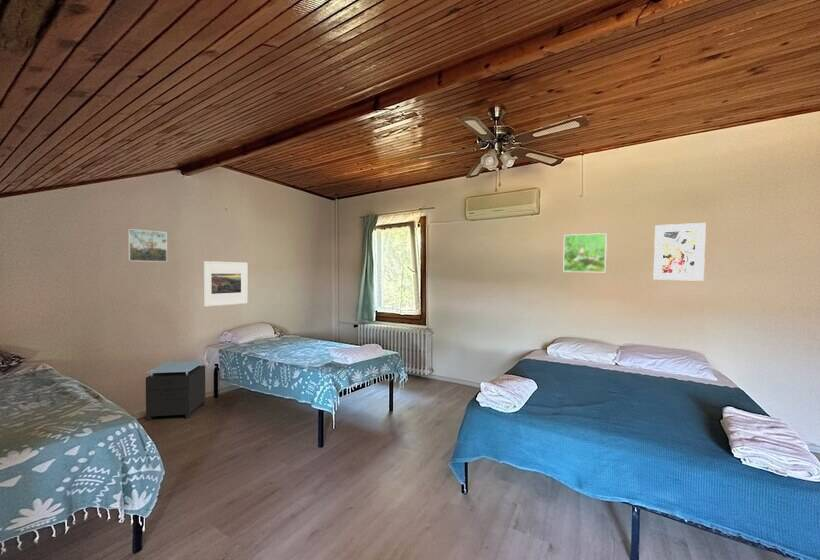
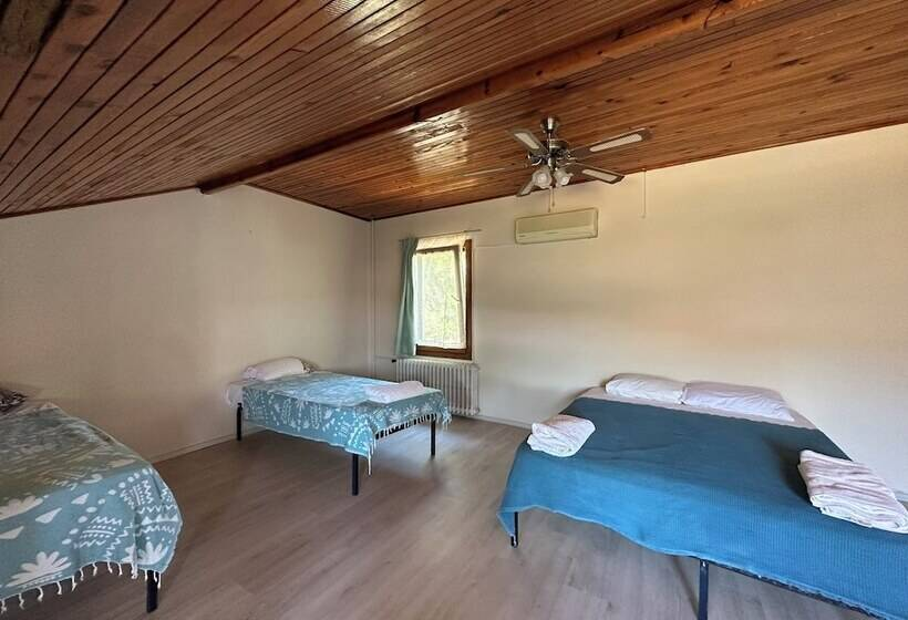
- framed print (678, 252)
- nightstand (177, 389)
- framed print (226, 283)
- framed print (584, 253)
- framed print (148, 246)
